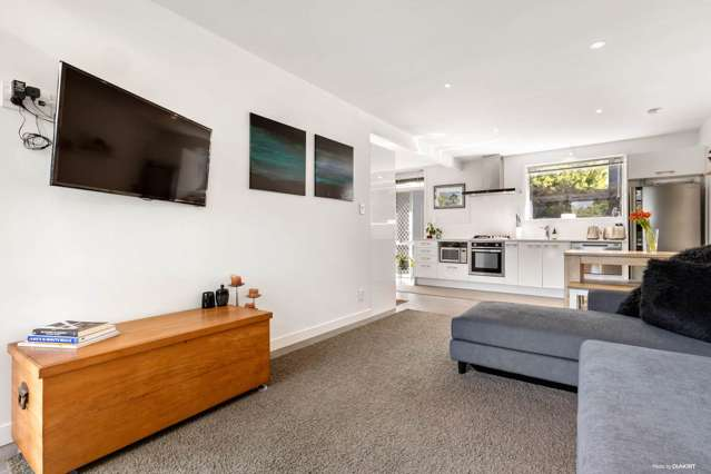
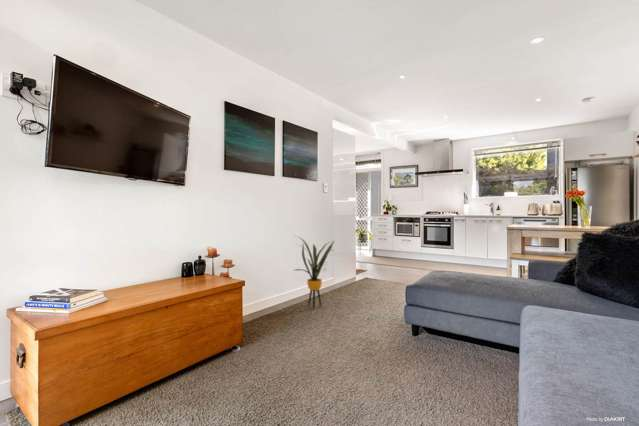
+ house plant (314, 271)
